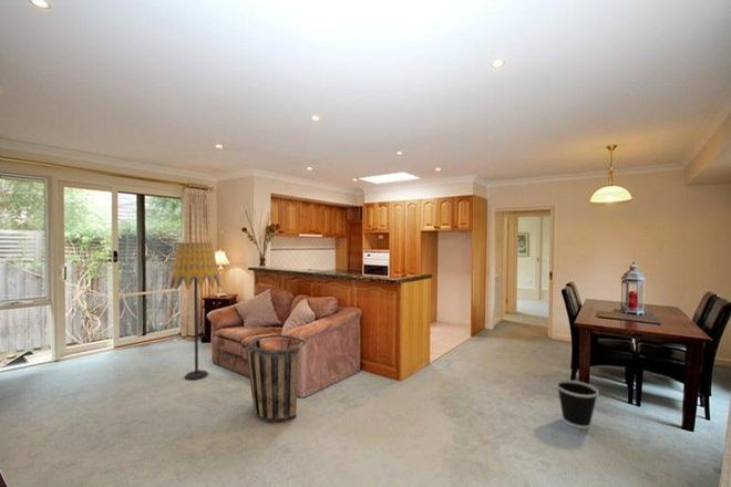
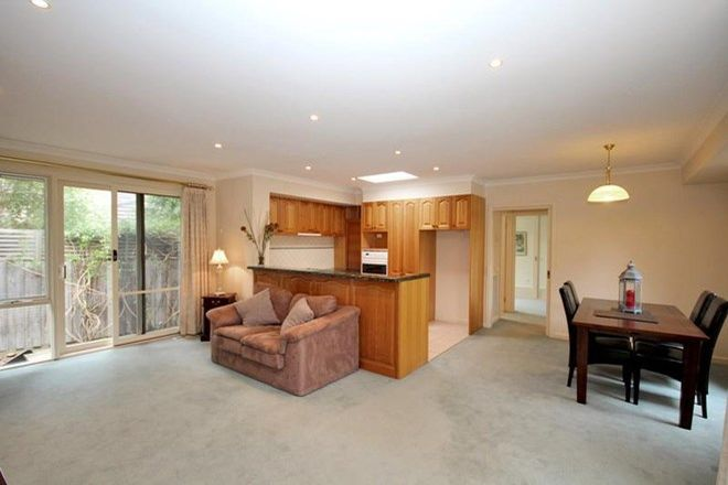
- basket (274, 374)
- floor lamp (195, 309)
- wastebasket (576, 404)
